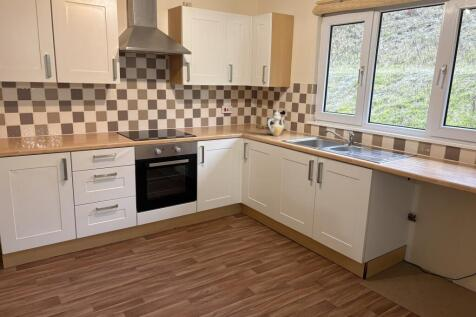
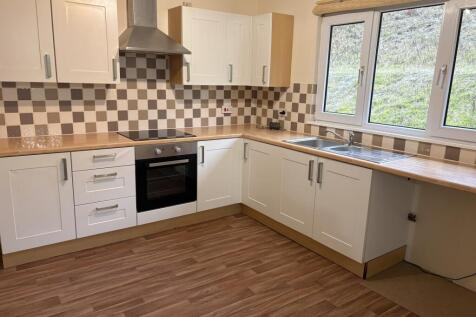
- teapot (276, 122)
